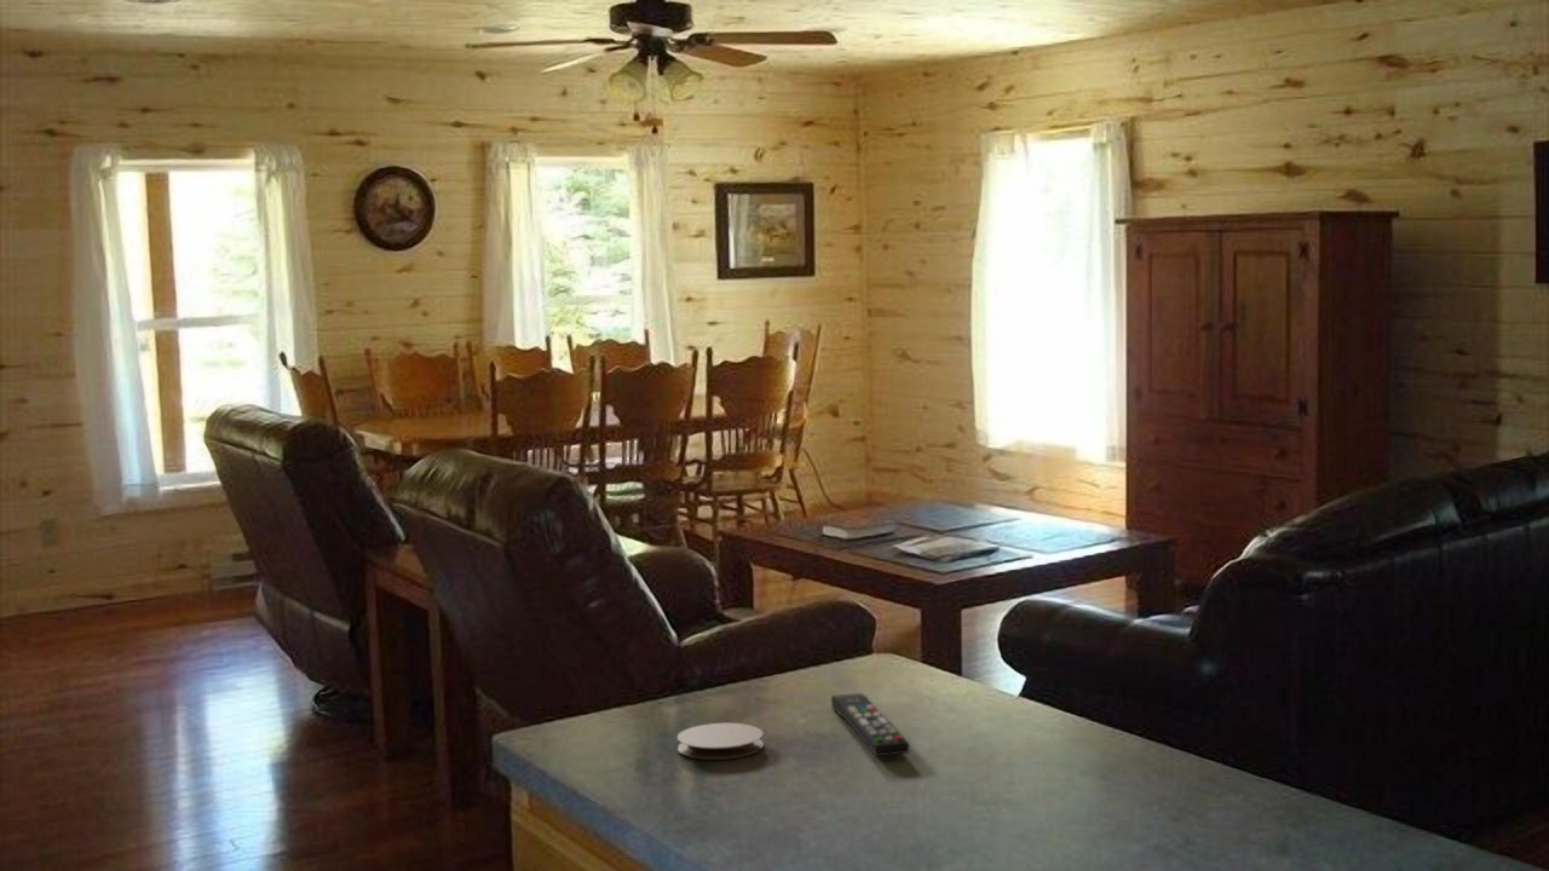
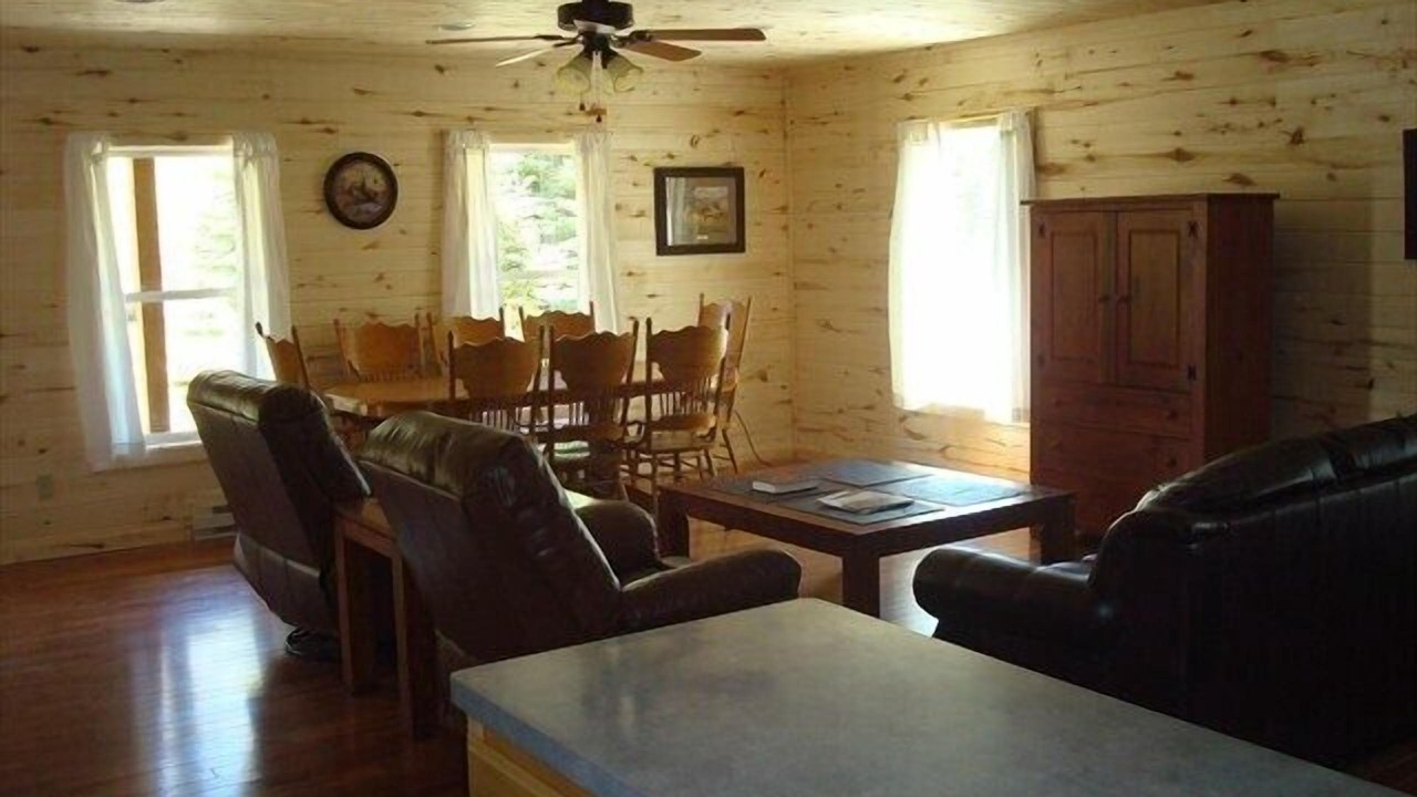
- remote control (868, 722)
- coaster (720, 740)
